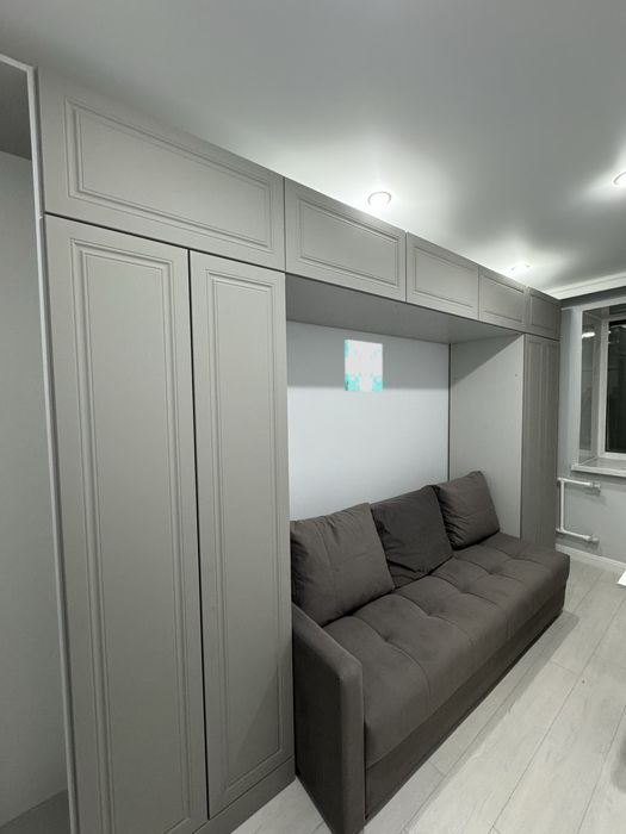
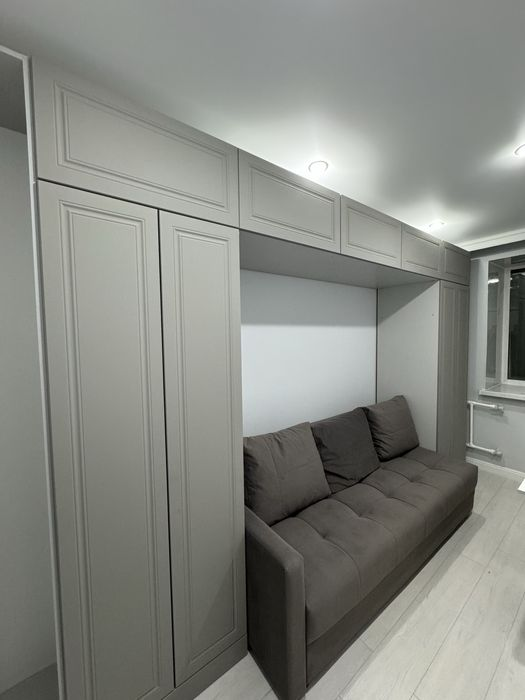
- wall art (364, 366)
